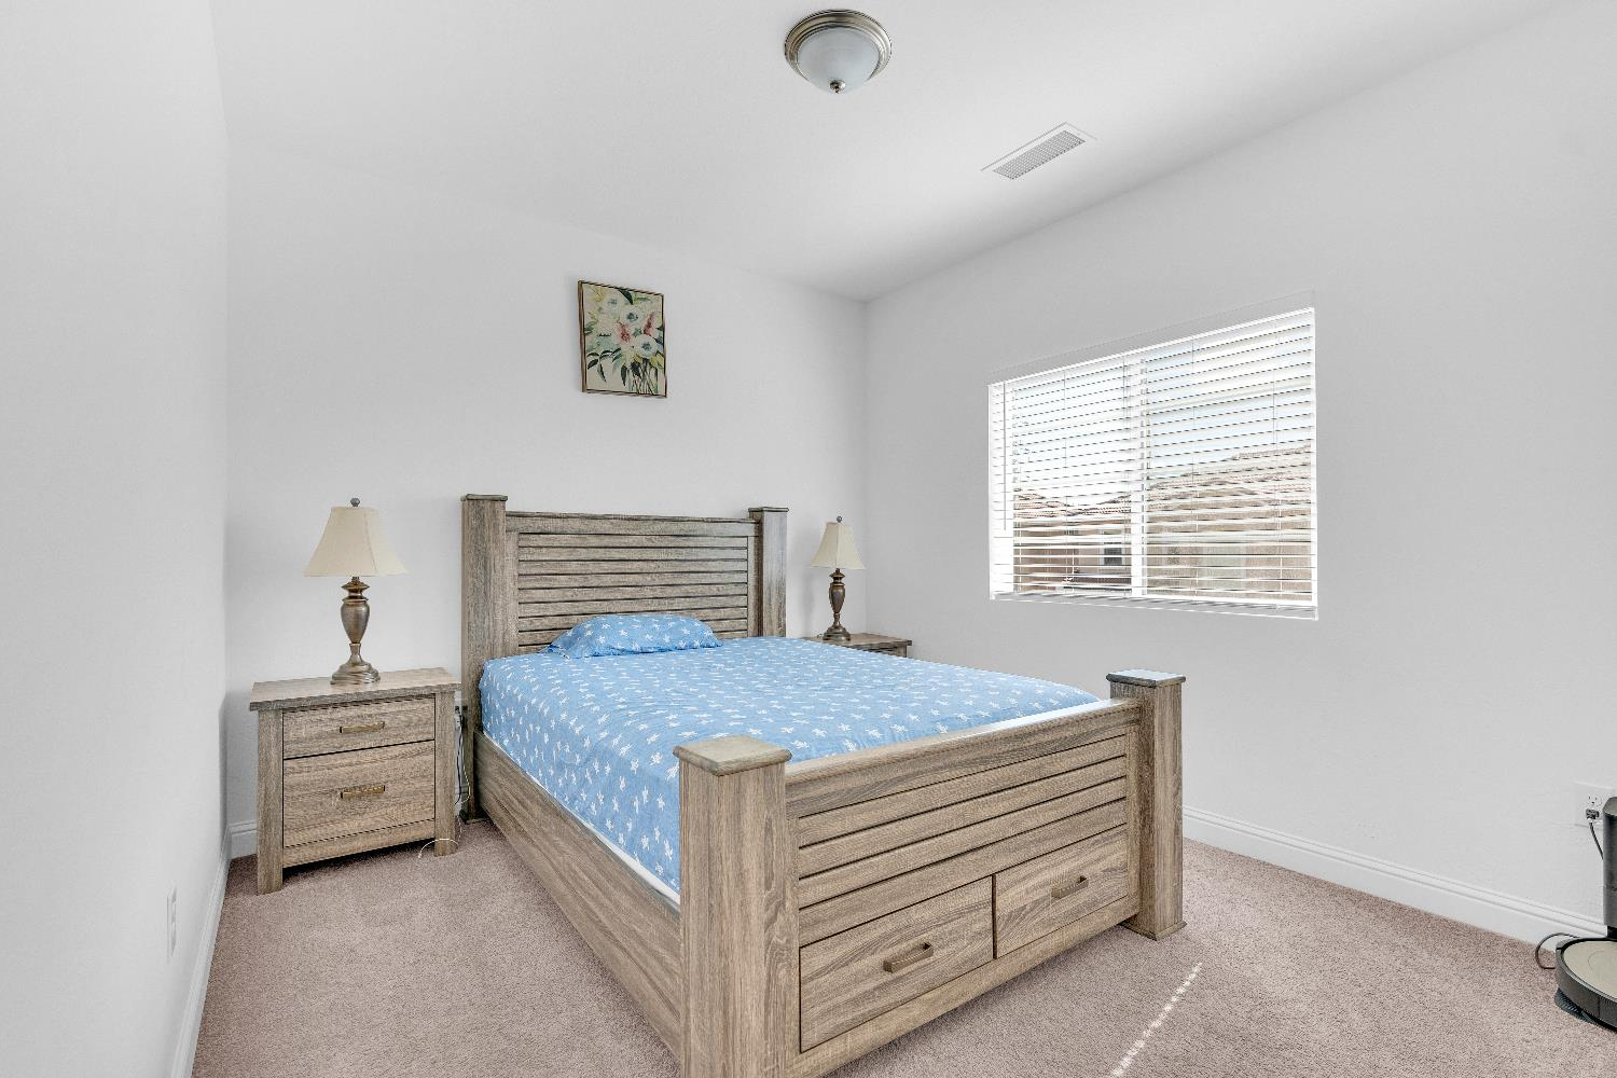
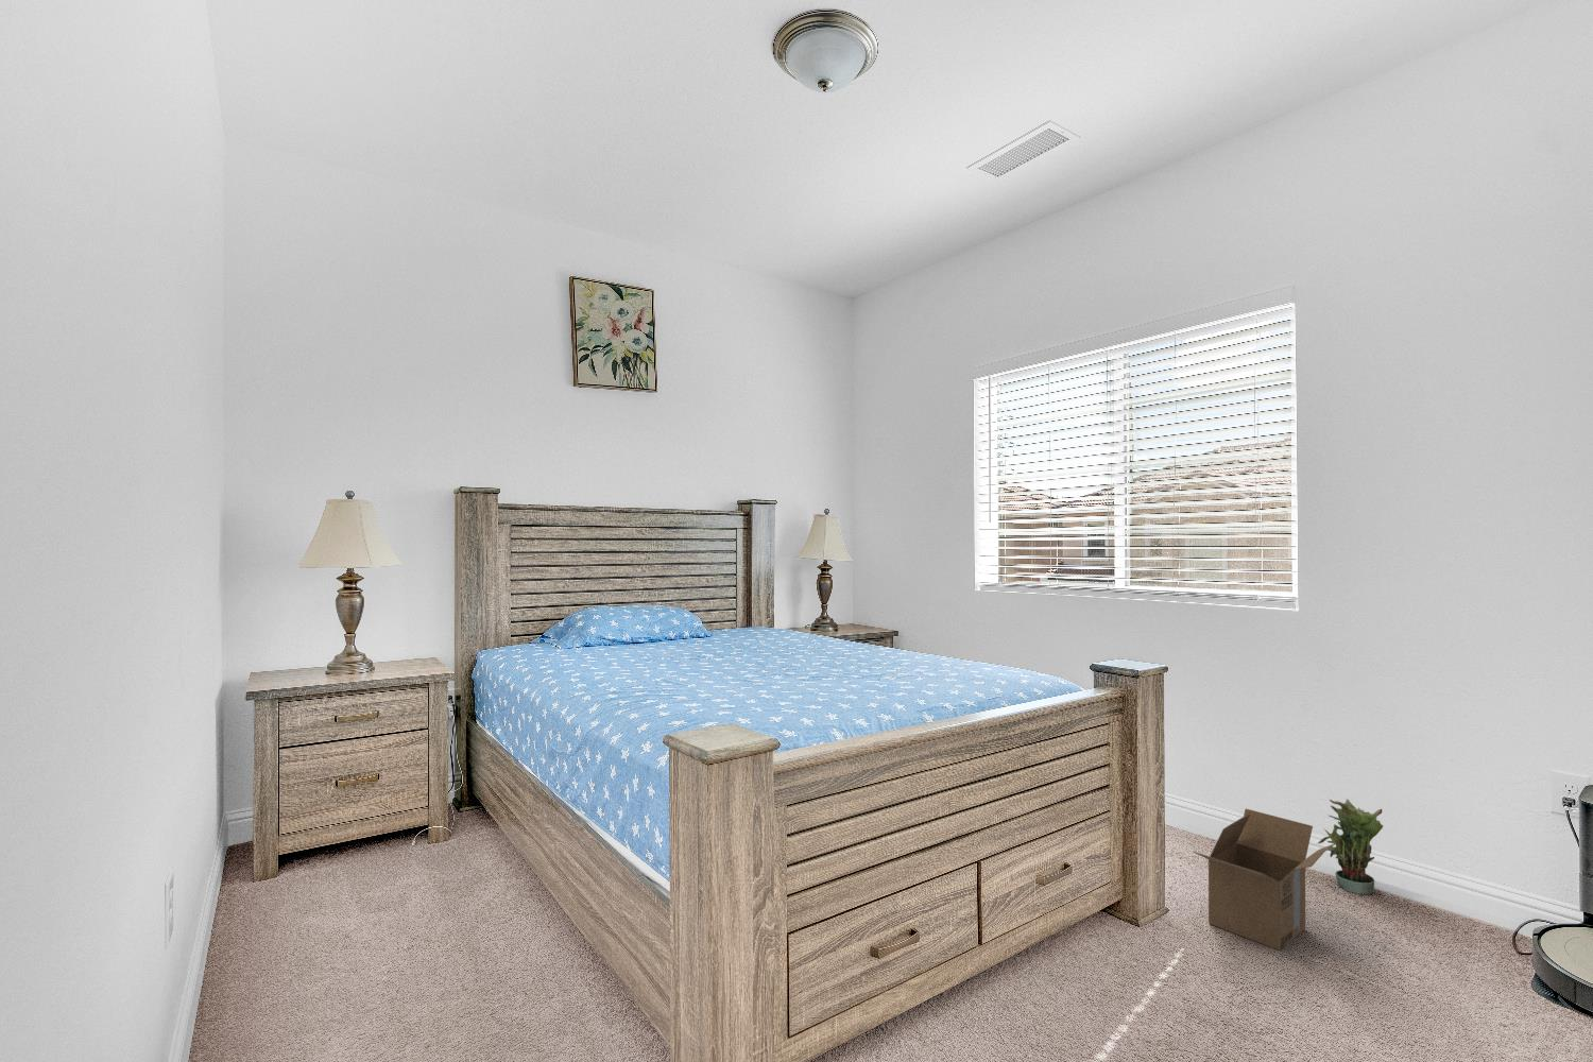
+ cardboard box (1268, 882)
+ potted plant (1348, 842)
